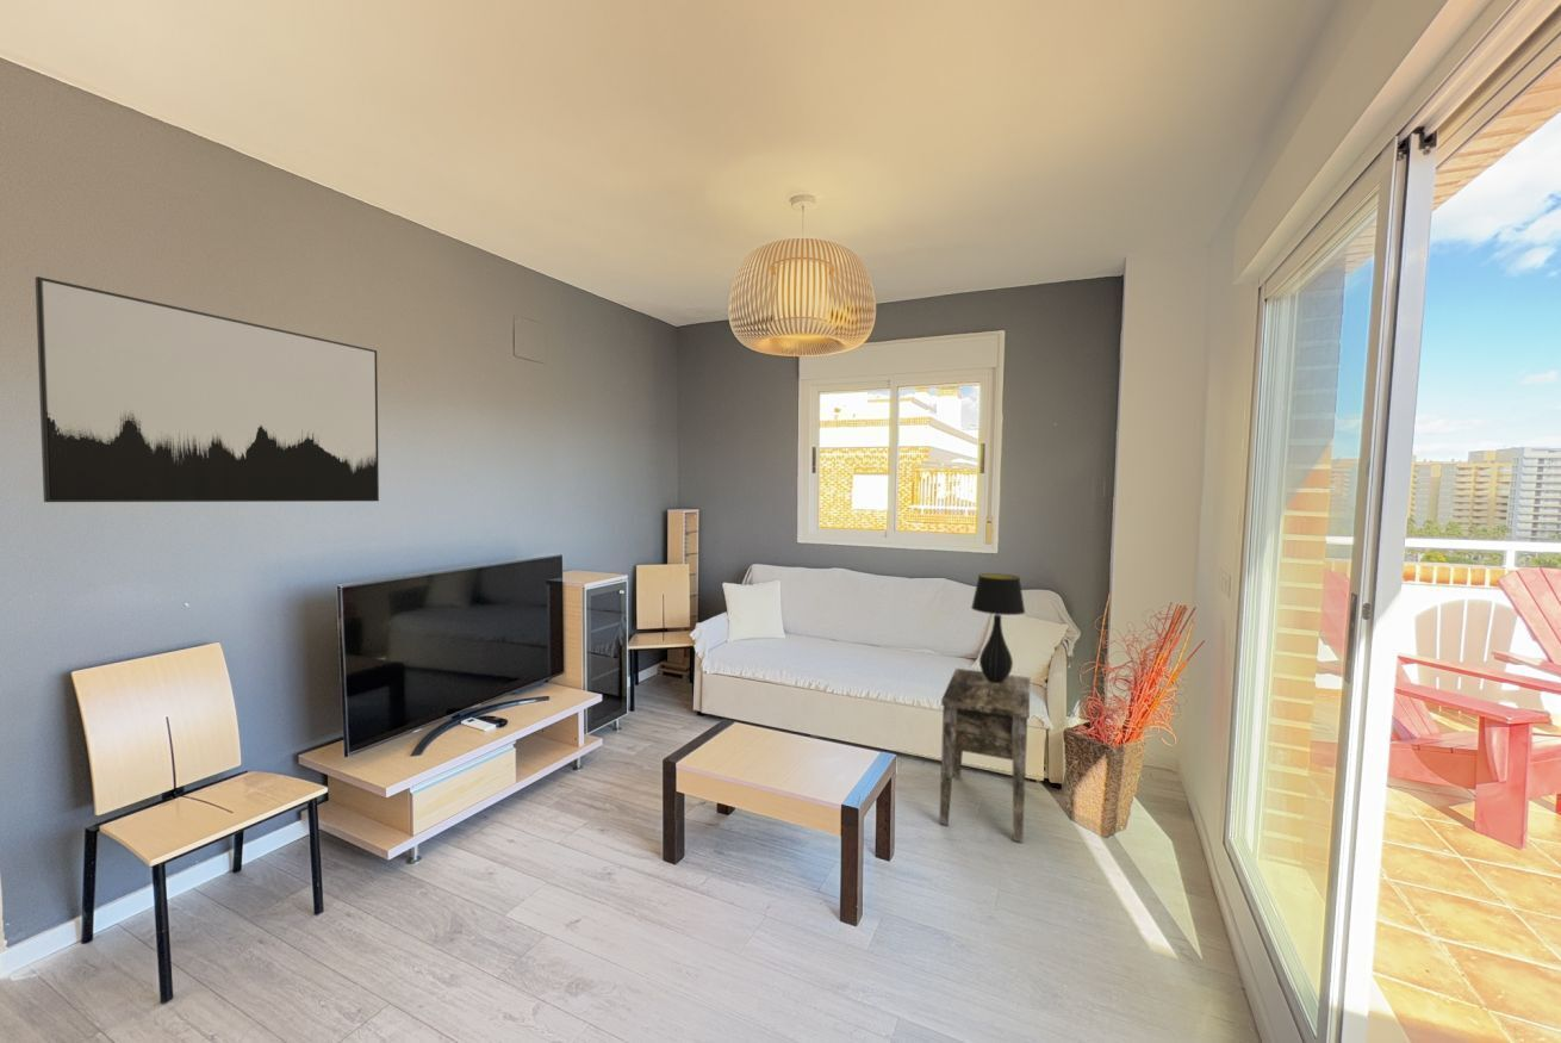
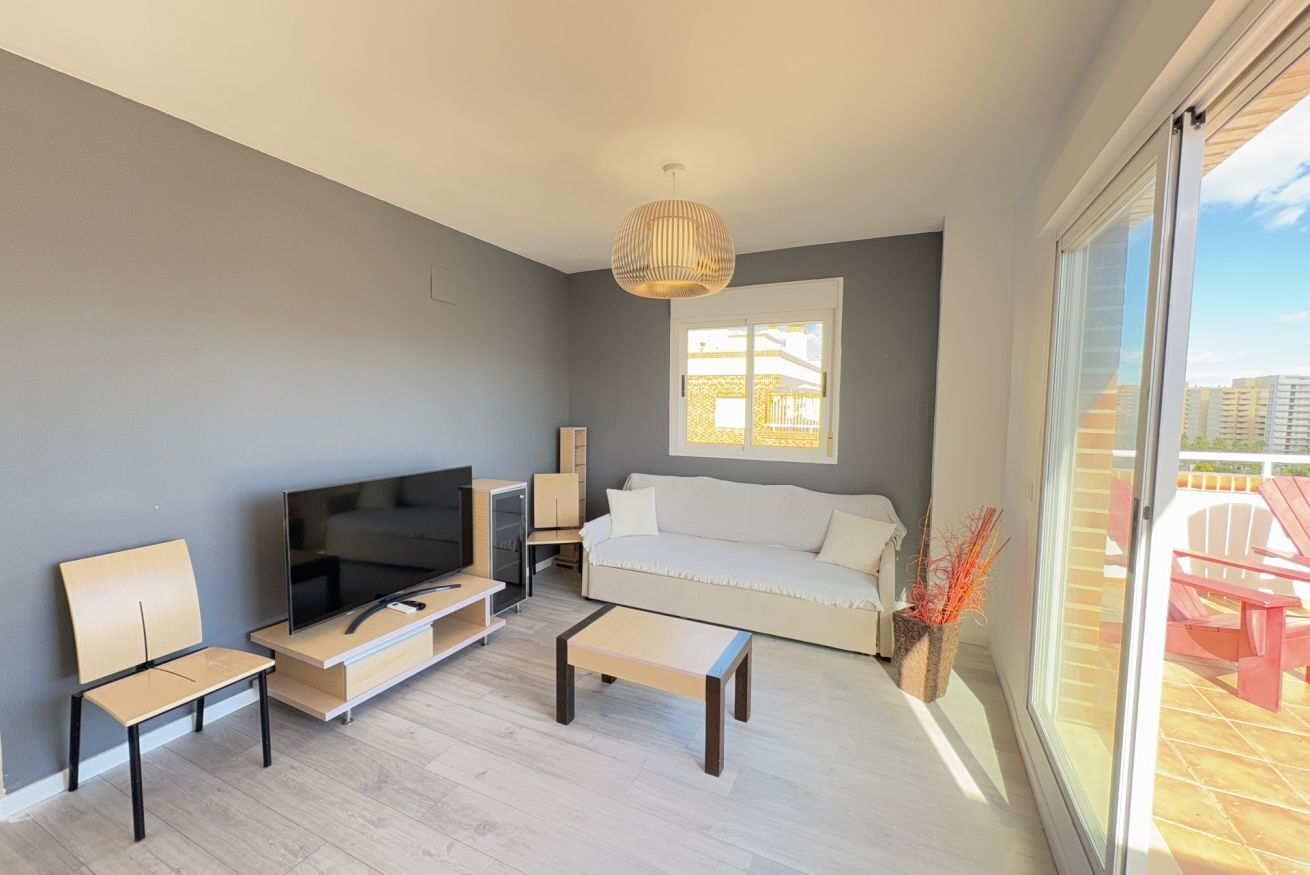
- wall art (242, 411)
- table lamp (996, 628)
- side table (985, 746)
